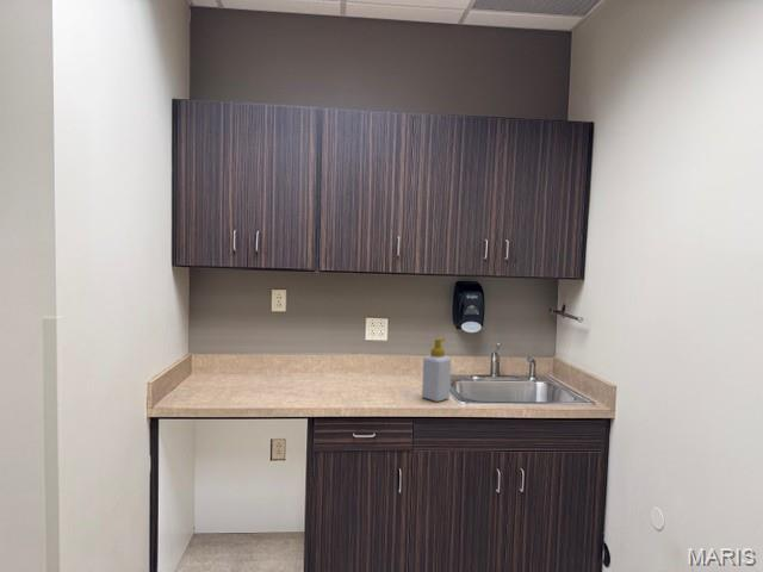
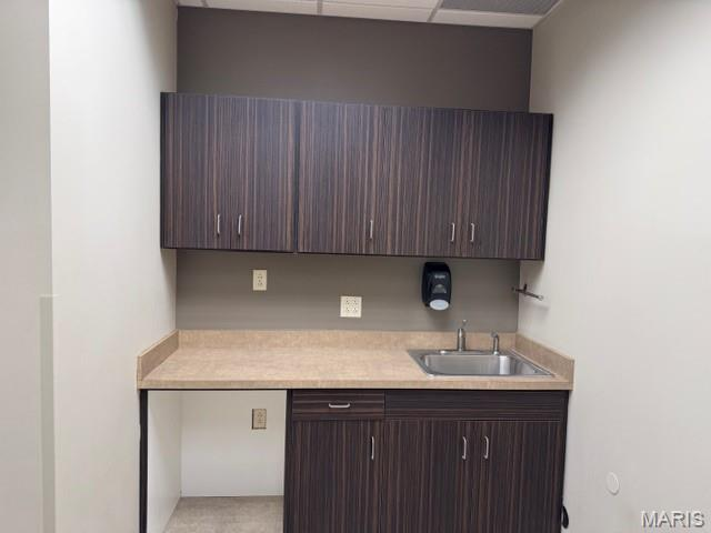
- soap bottle (436, 368)
